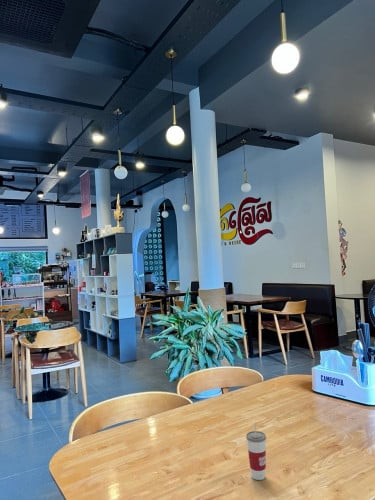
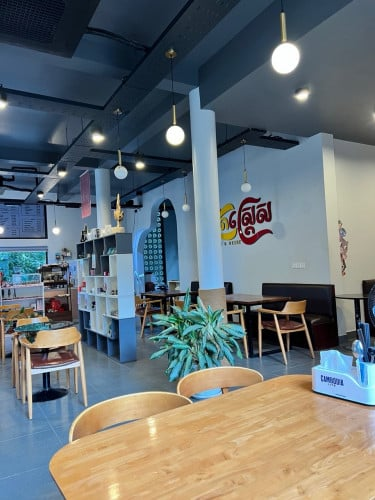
- cup (256, 448)
